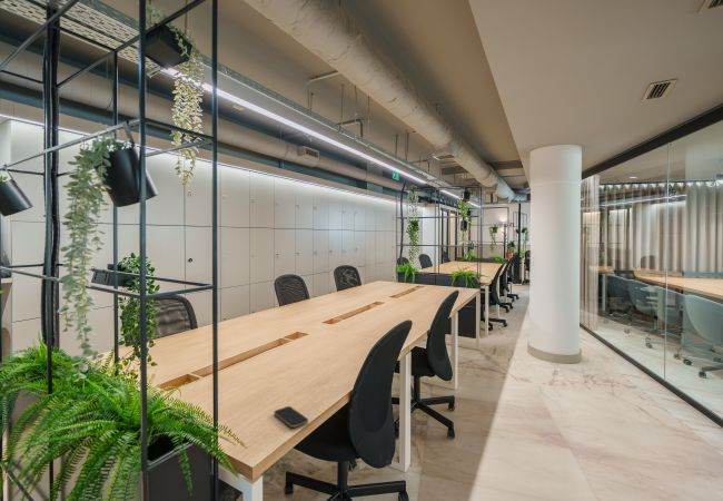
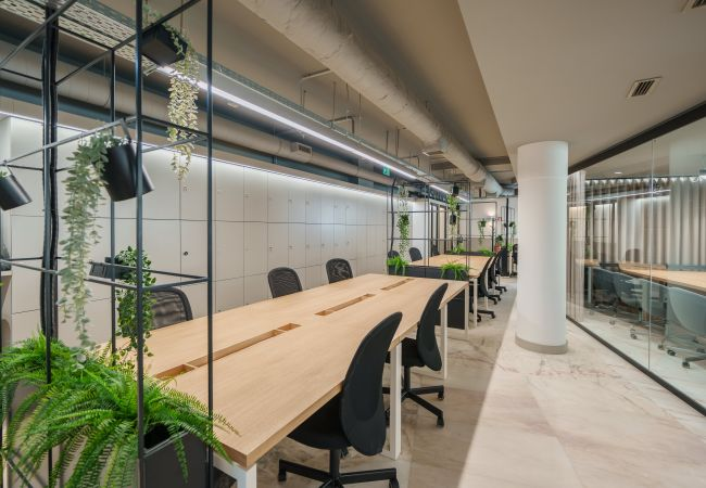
- smartphone (290, 415)
